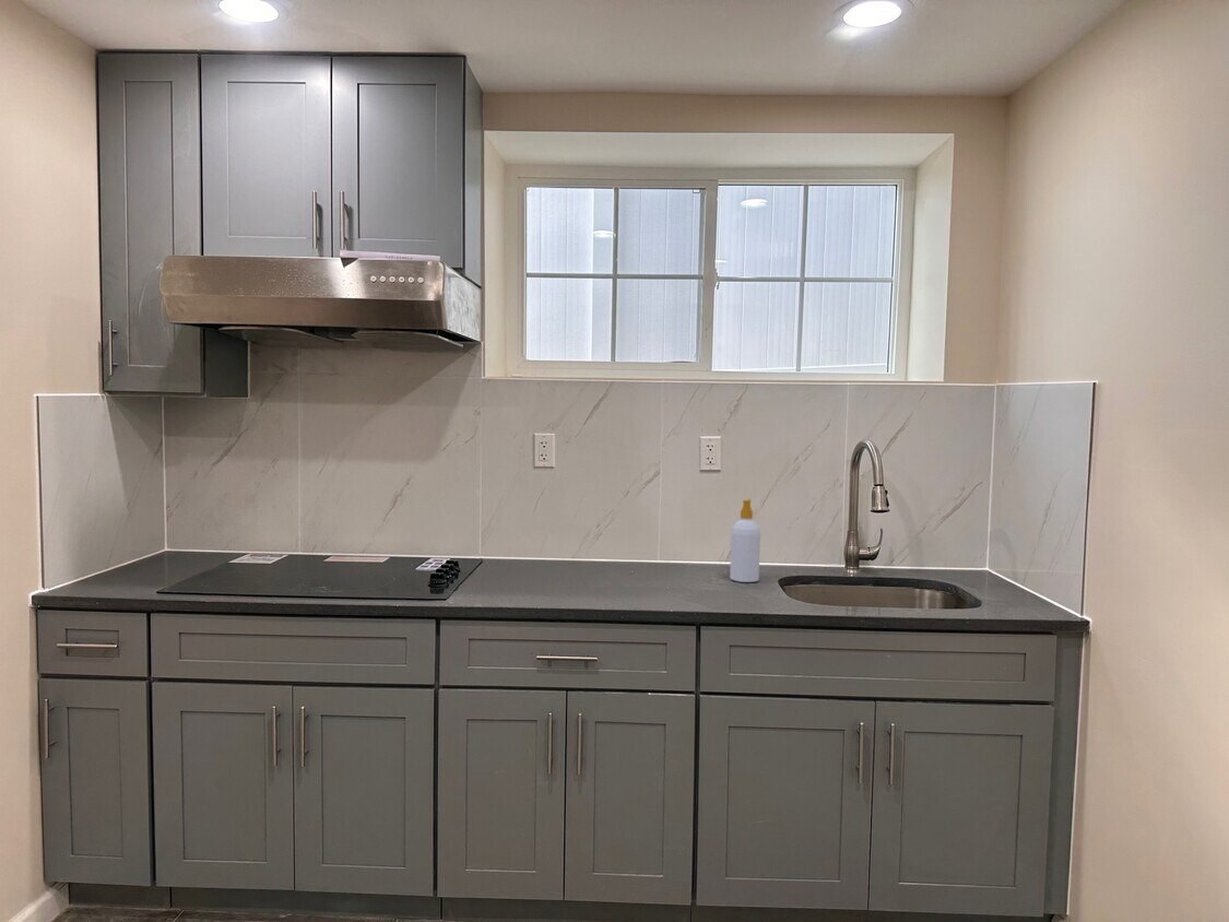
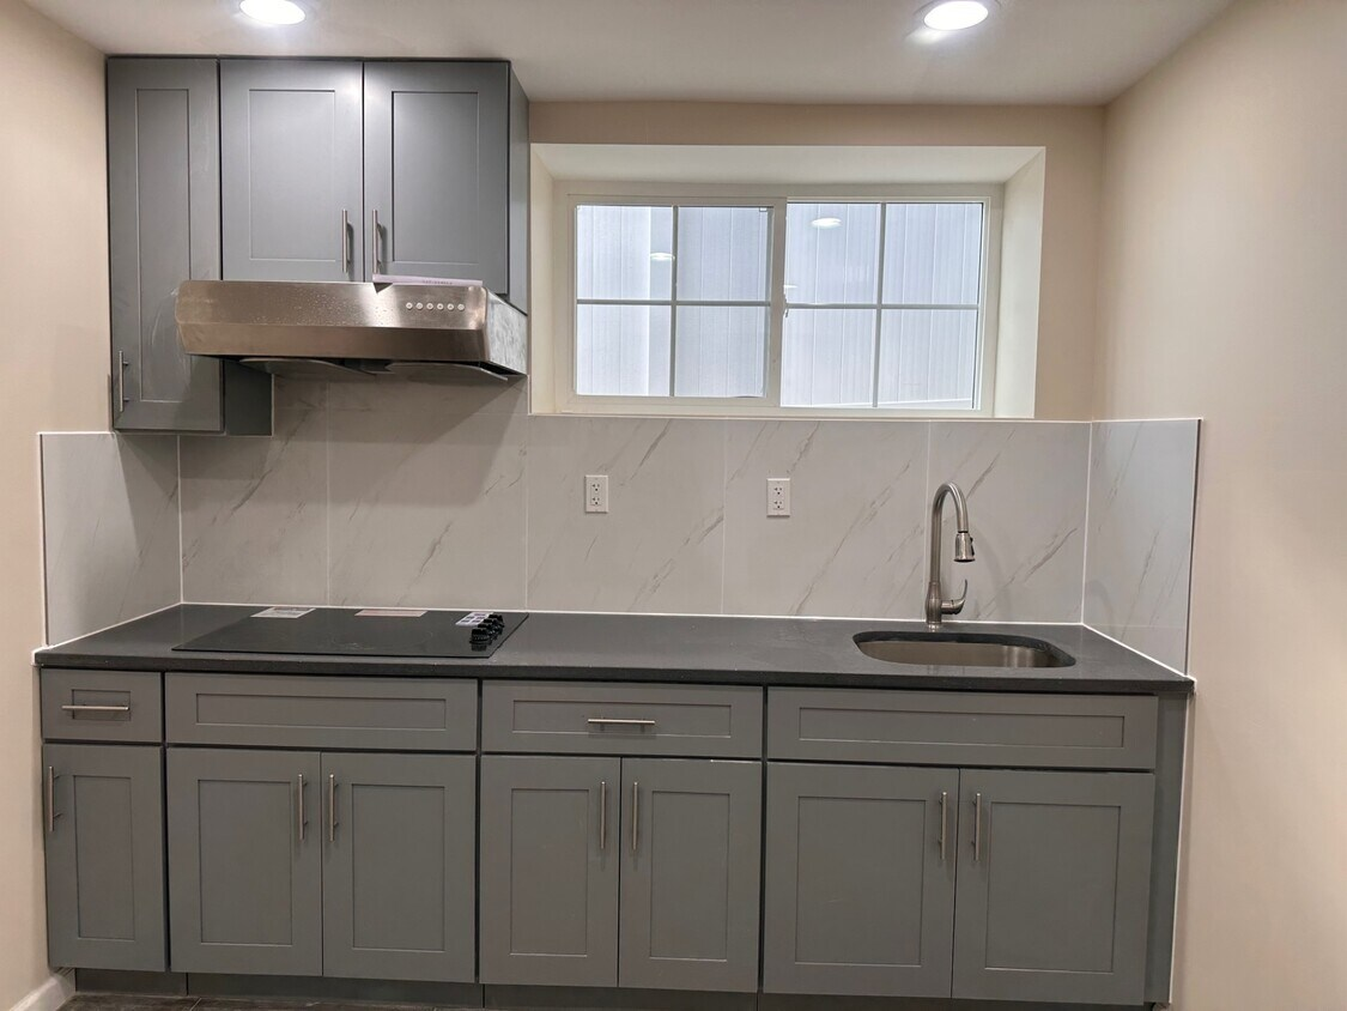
- soap bottle (745, 540)
